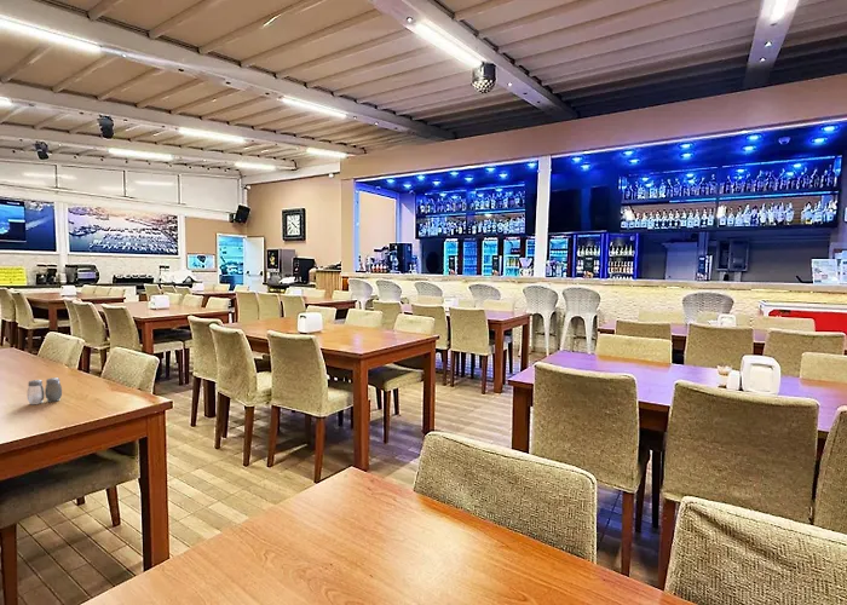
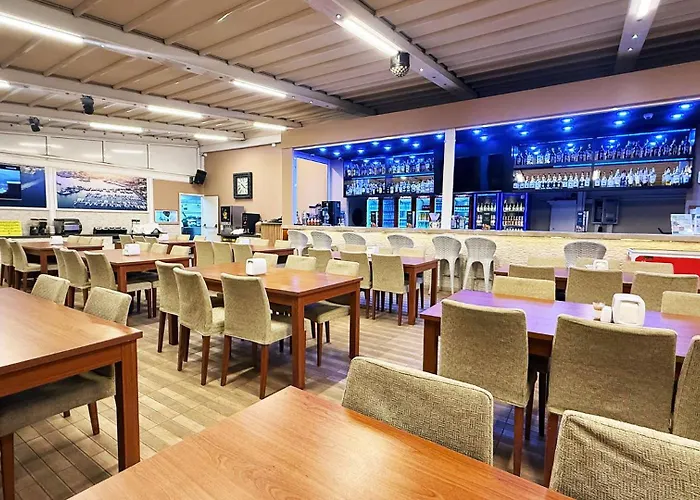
- salt and pepper shaker (45, 390)
